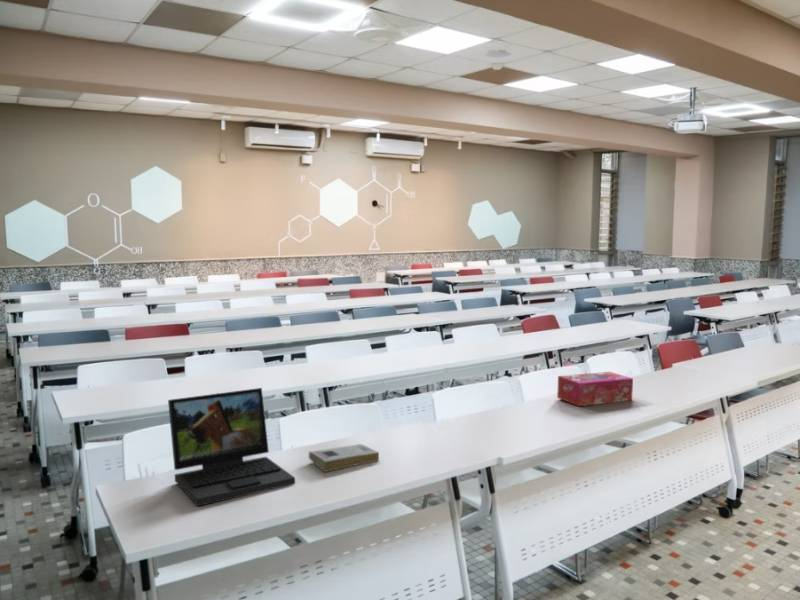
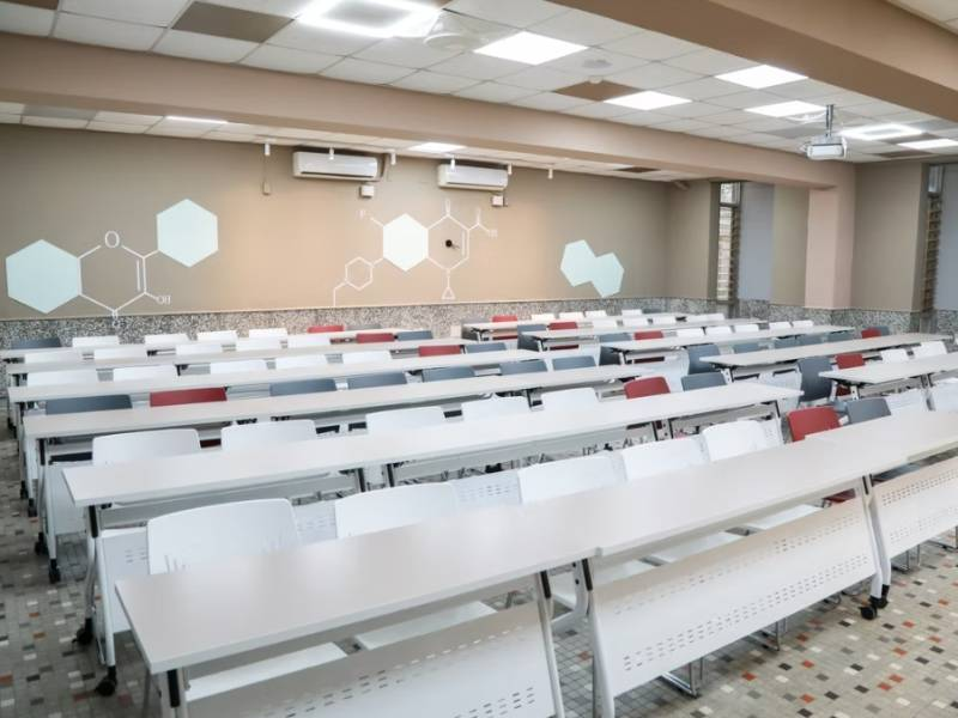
- book (343, 455)
- laptop (230, 440)
- tissue box (594, 388)
